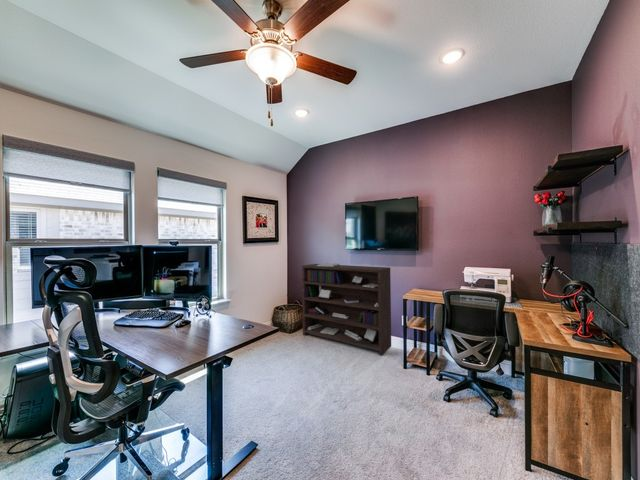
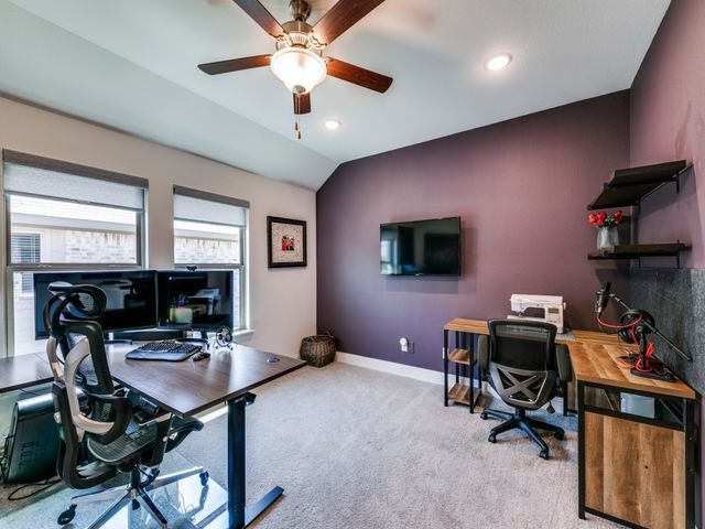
- bookshelf (344, 302)
